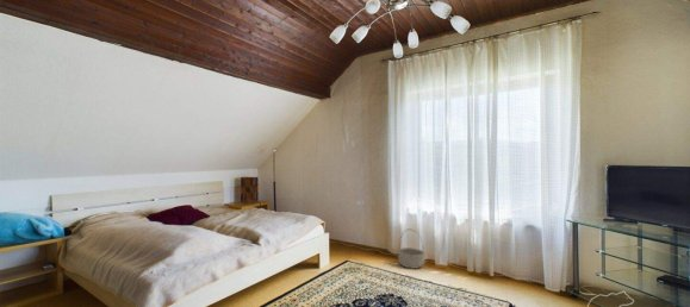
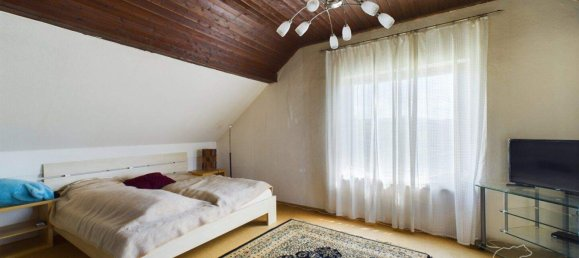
- basket (410, 248)
